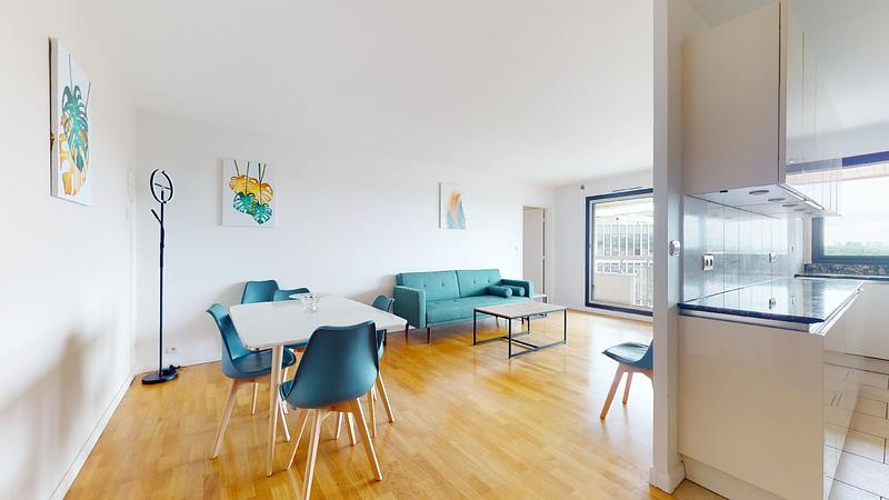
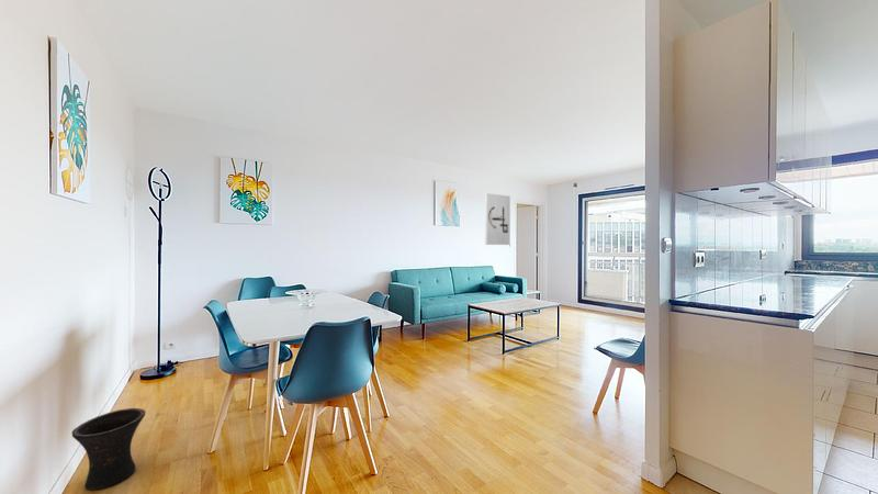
+ wall art (497, 220)
+ vase (110, 449)
